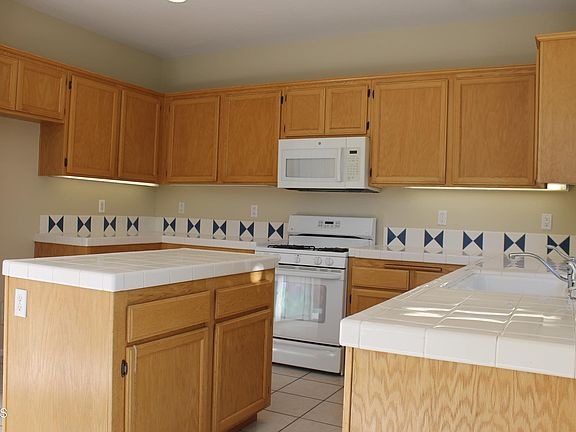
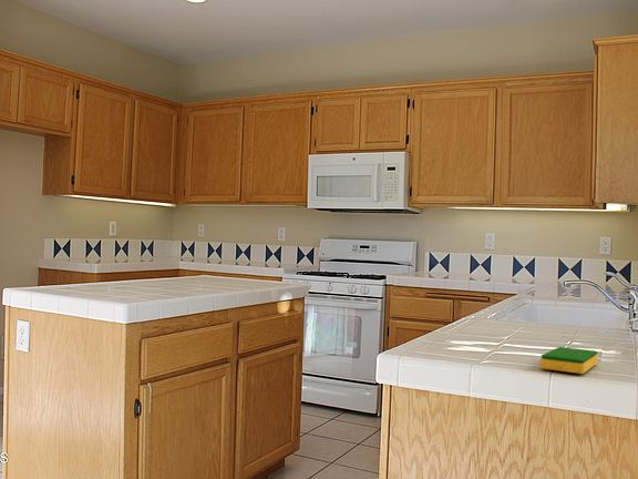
+ dish sponge (569, 359)
